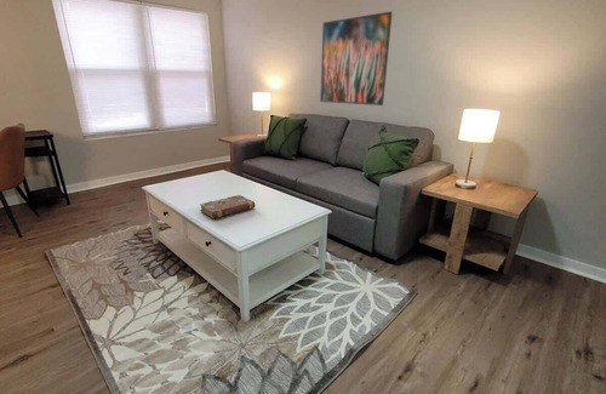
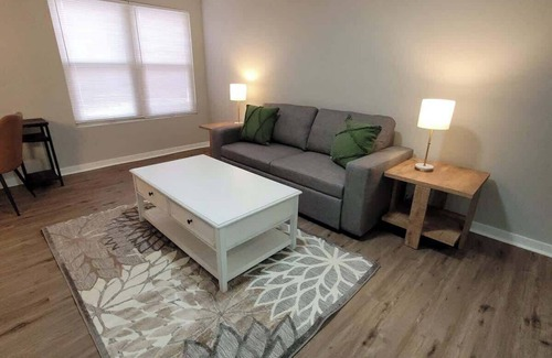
- book (228, 206)
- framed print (351, 62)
